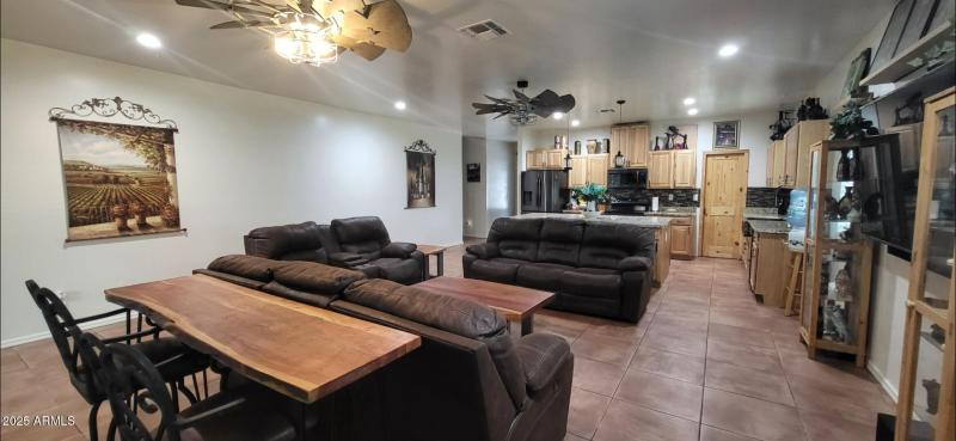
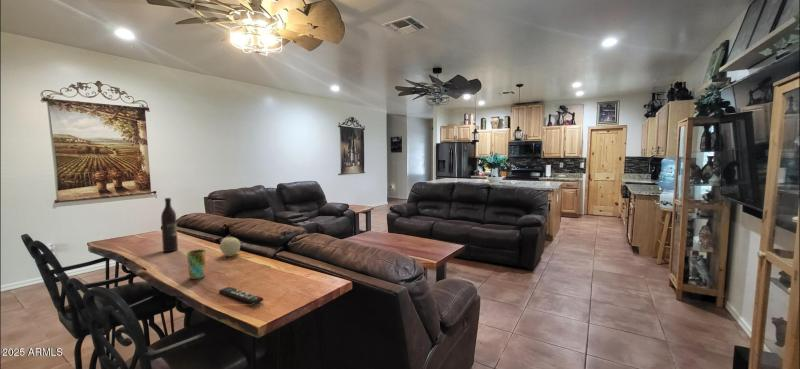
+ cup (196, 264)
+ remote control (240, 295)
+ fruit (230, 246)
+ wine bottle (169, 224)
